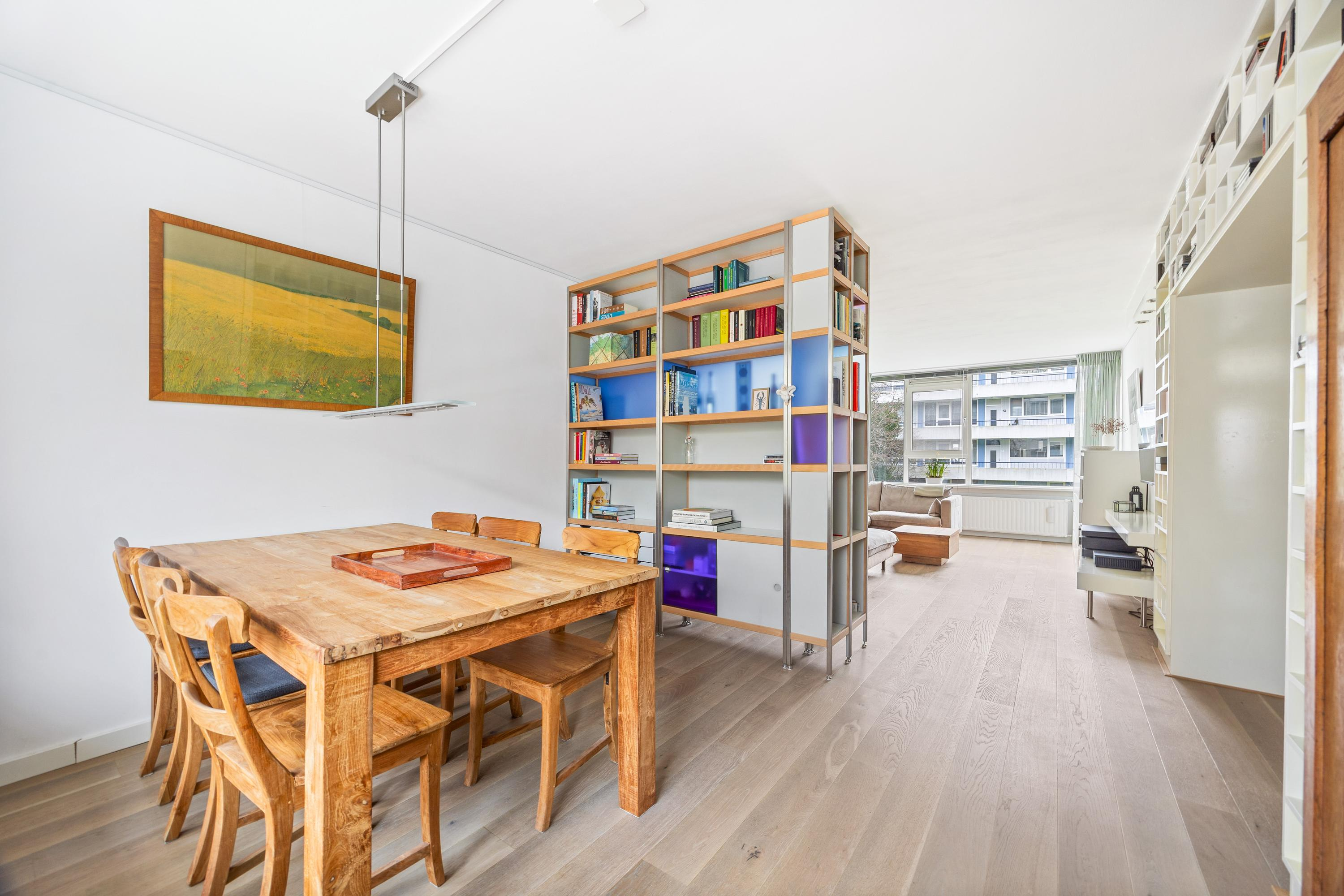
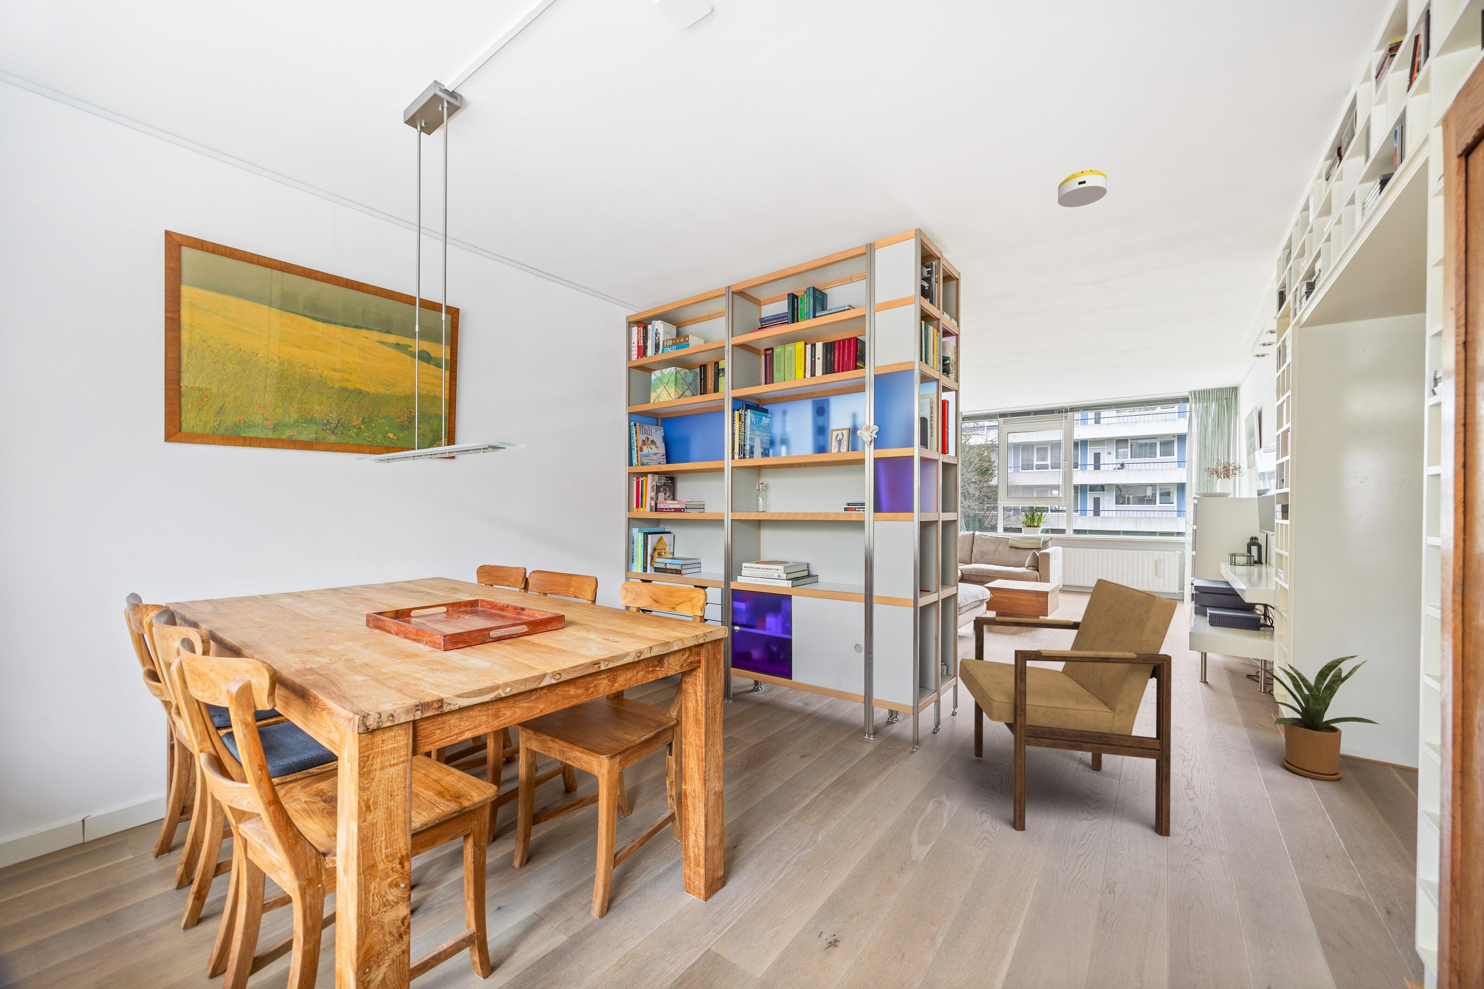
+ house plant (1307, 710)
+ armchair (1056, 689)
+ smoke detector (1082, 188)
